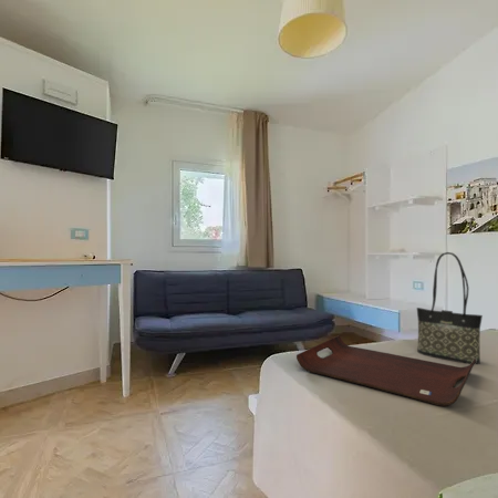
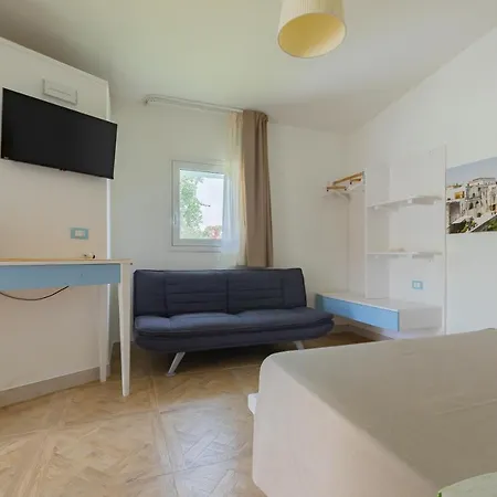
- serving tray (384, 363)
- tote bag (444, 310)
